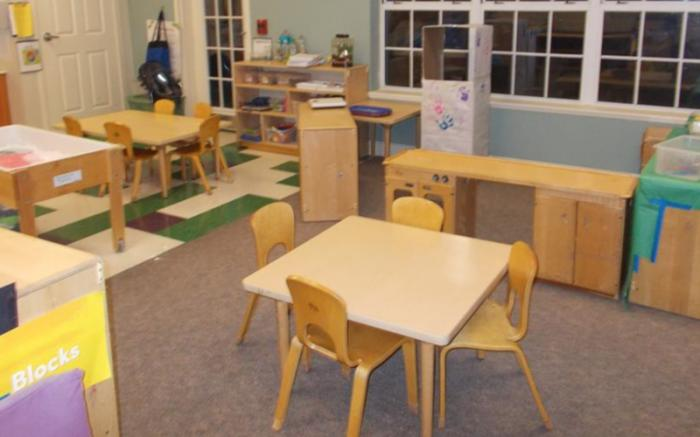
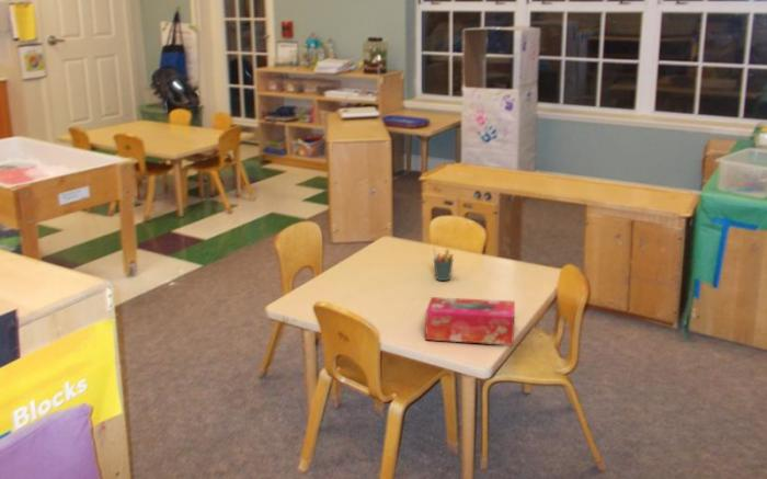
+ tissue box (470, 320)
+ pen holder (443, 263)
